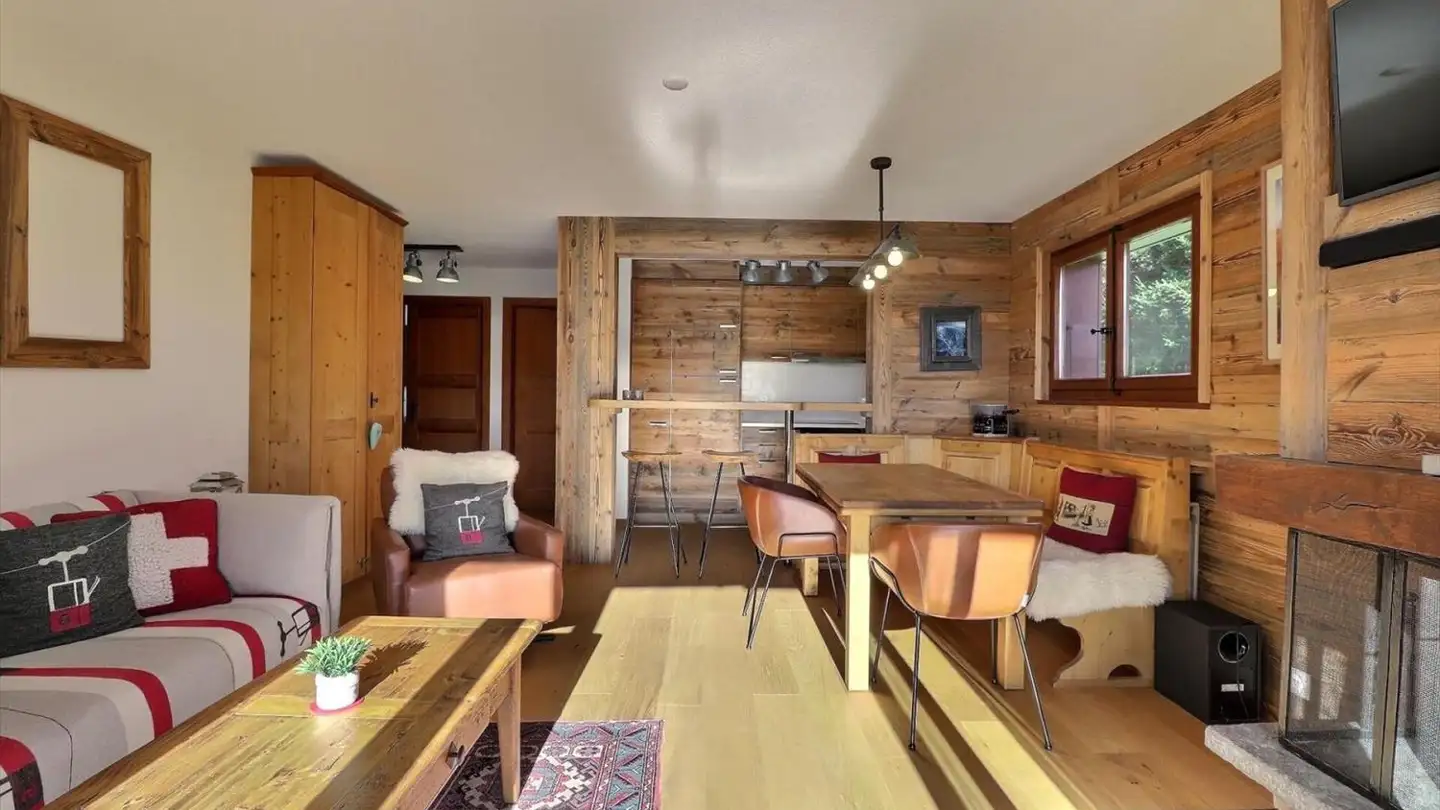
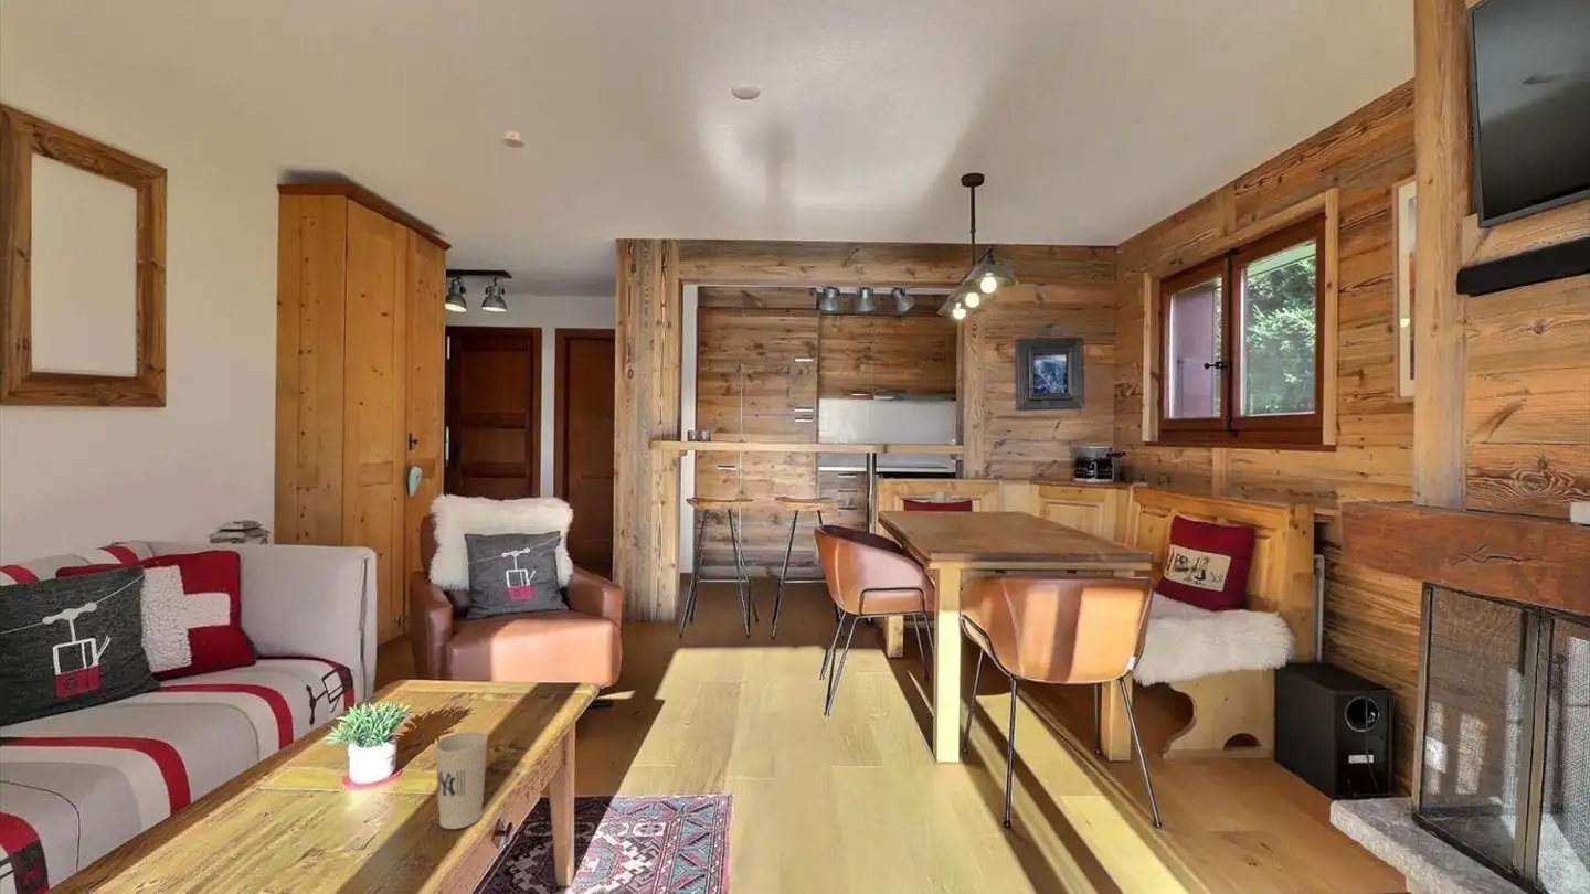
+ cup (460, 779)
+ recessed light (512, 138)
